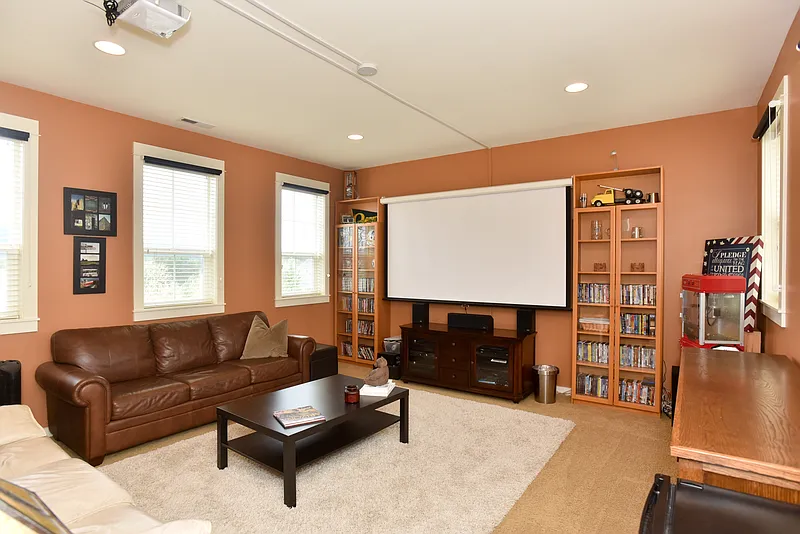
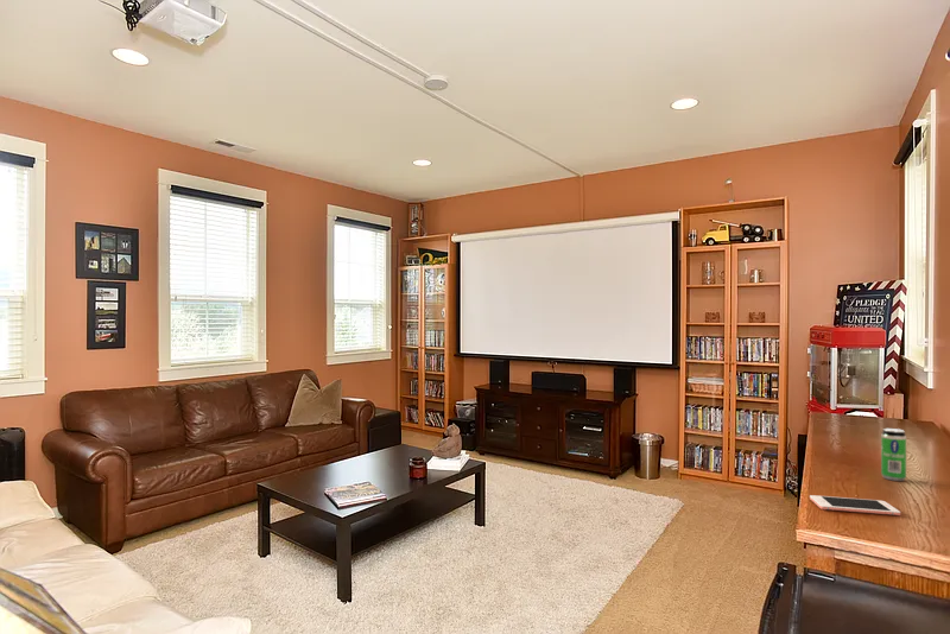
+ beverage can (893, 454)
+ cell phone (853, 505)
